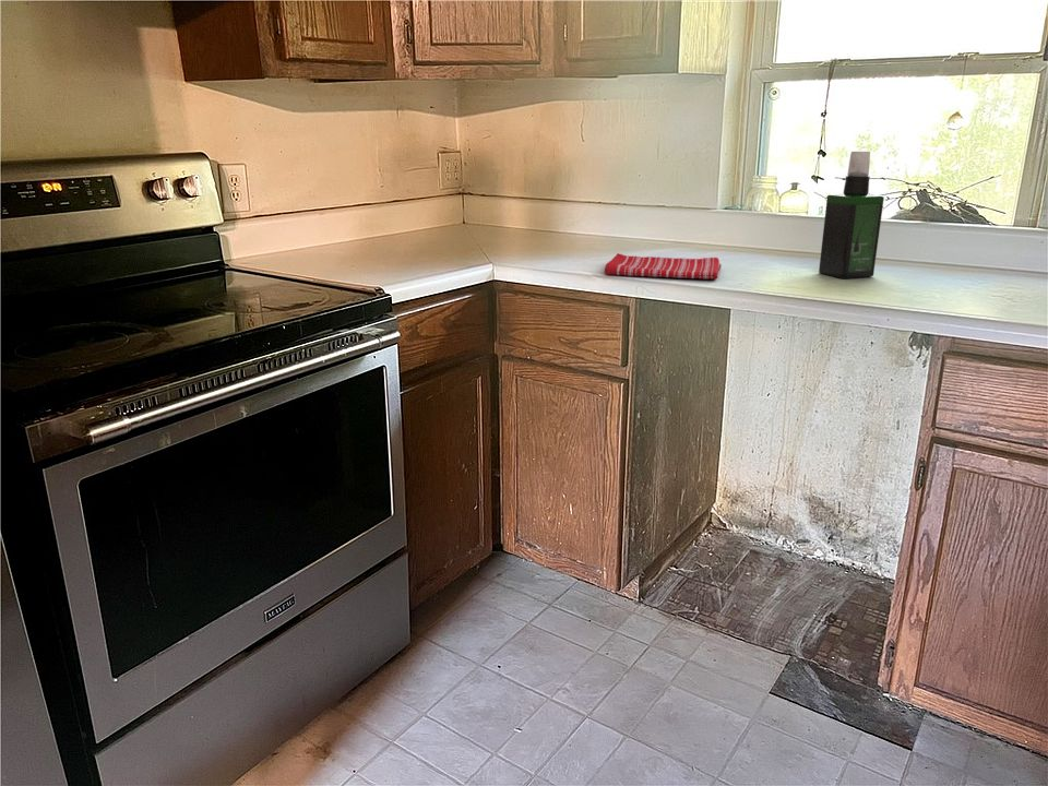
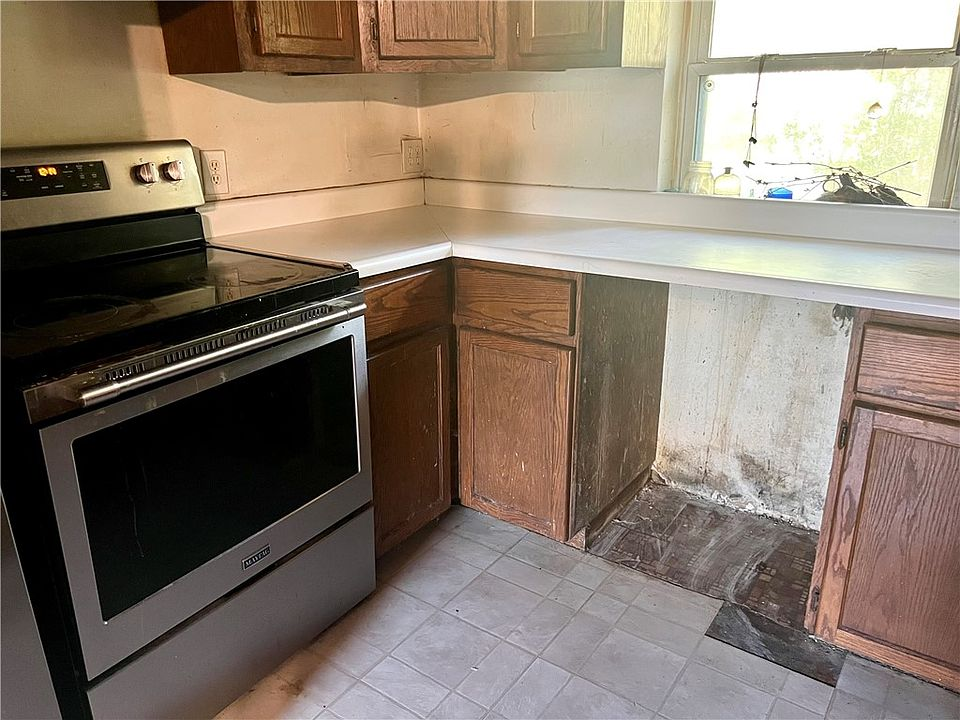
- spray bottle (853, 214)
- dish towel (663, 265)
